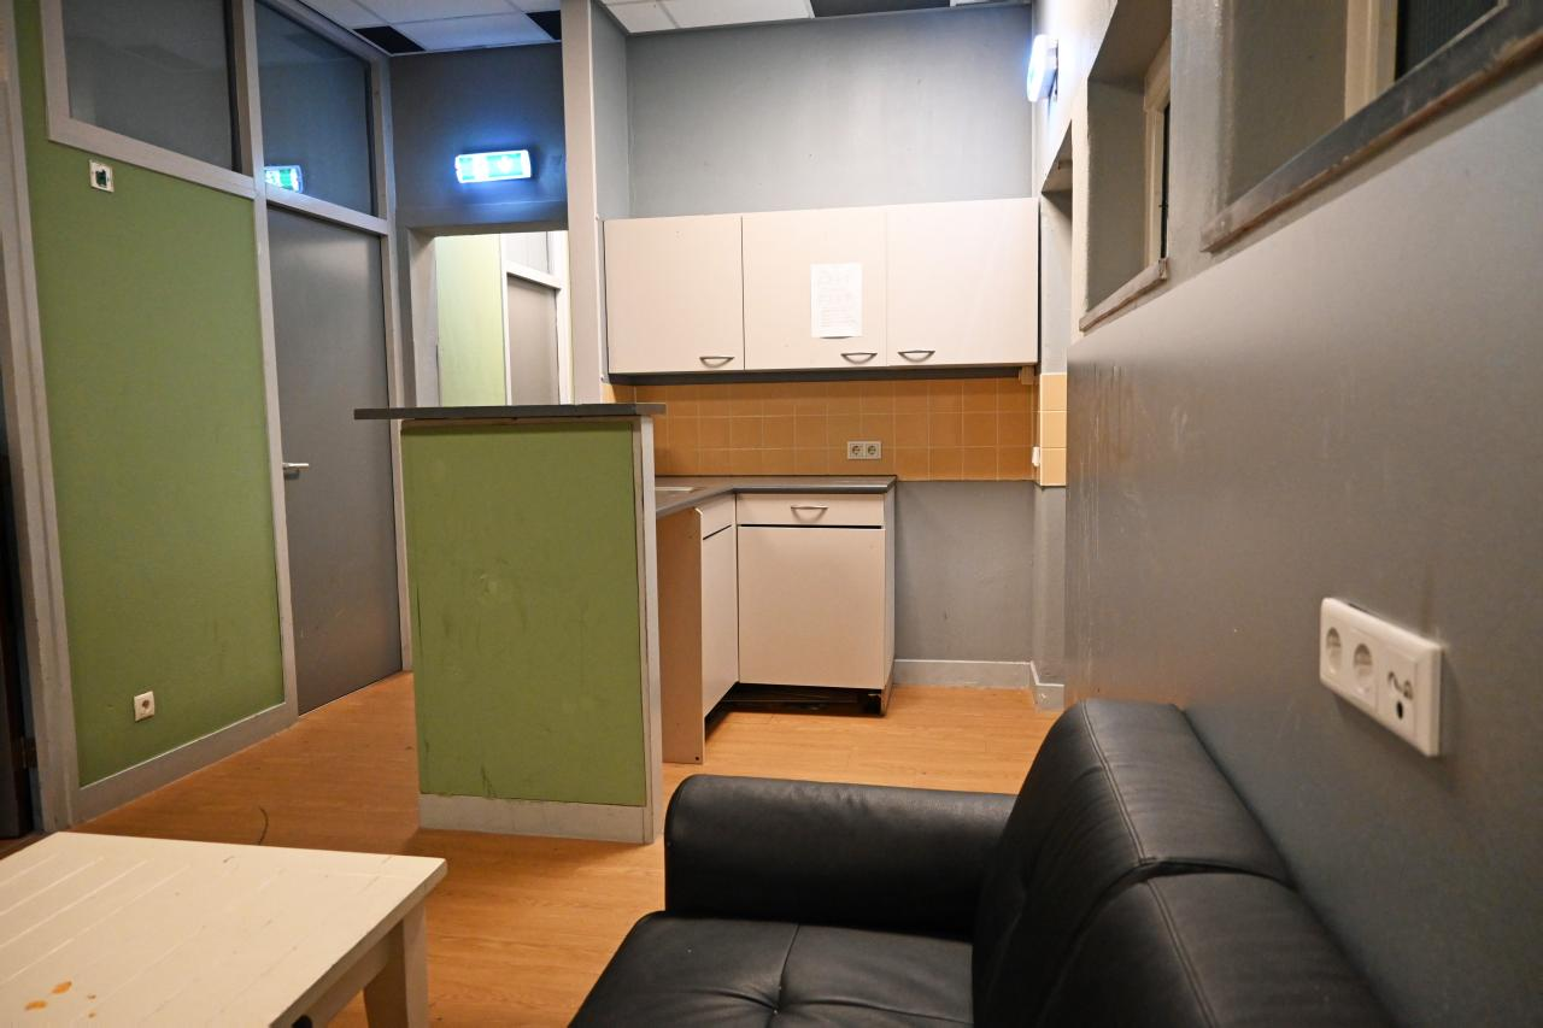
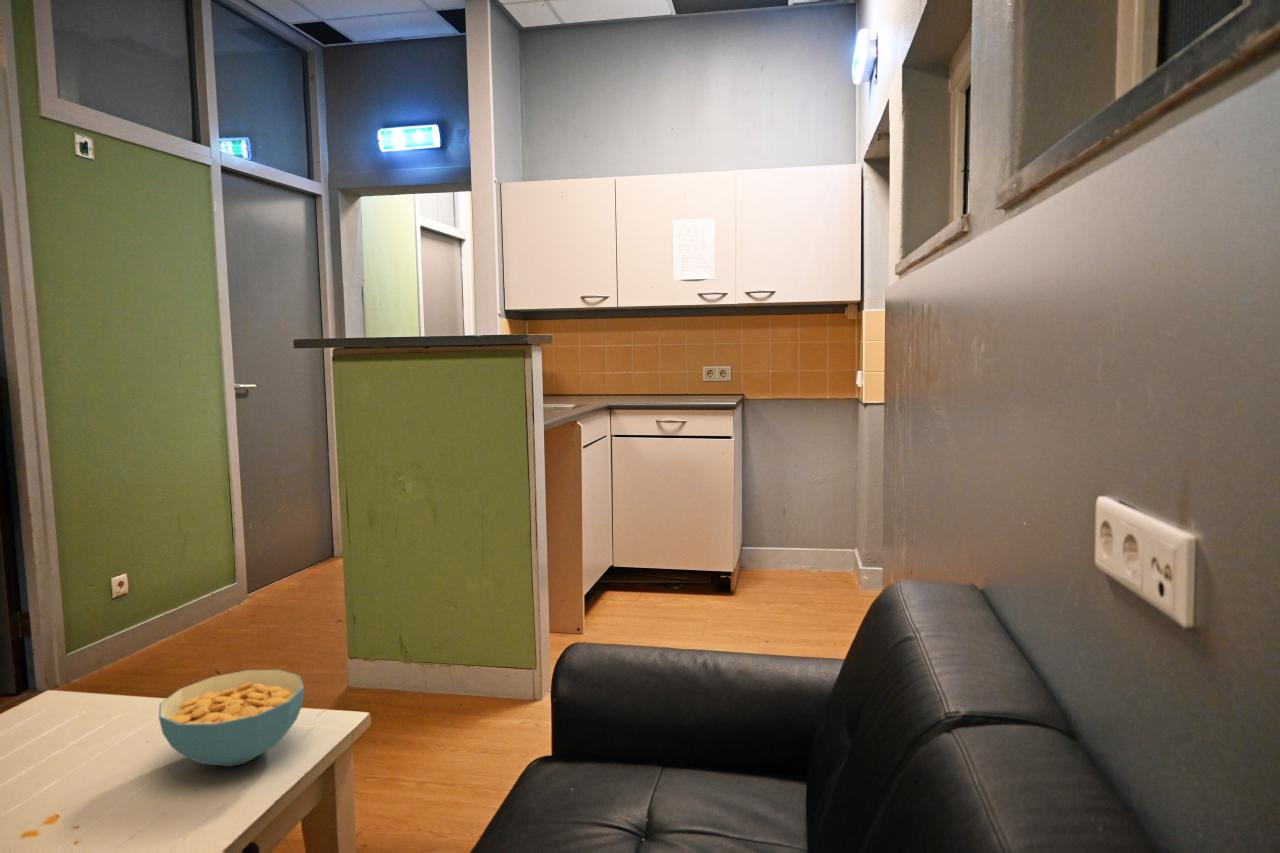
+ cereal bowl (235, 725)
